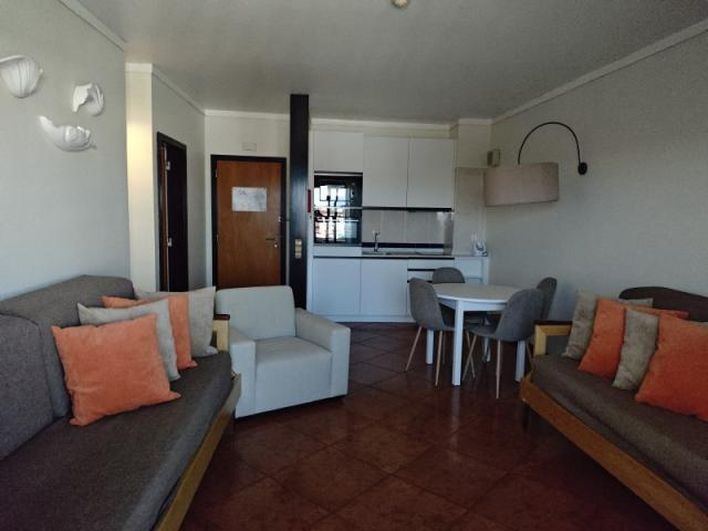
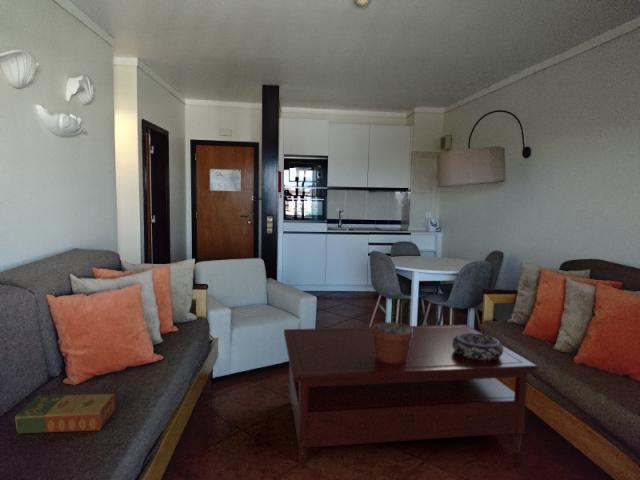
+ coffee table (394, 385)
+ book (68, 412)
+ potted plant (392, 323)
+ decorative bowl (477, 346)
